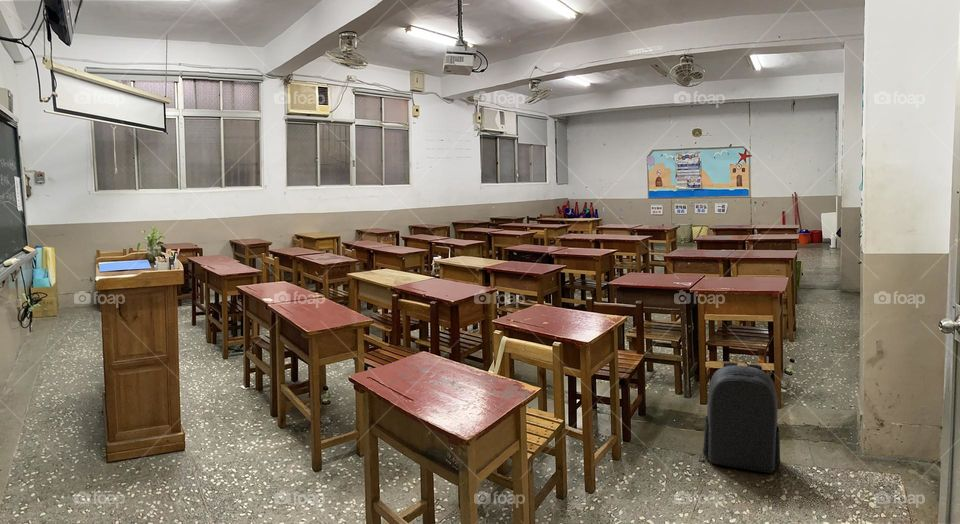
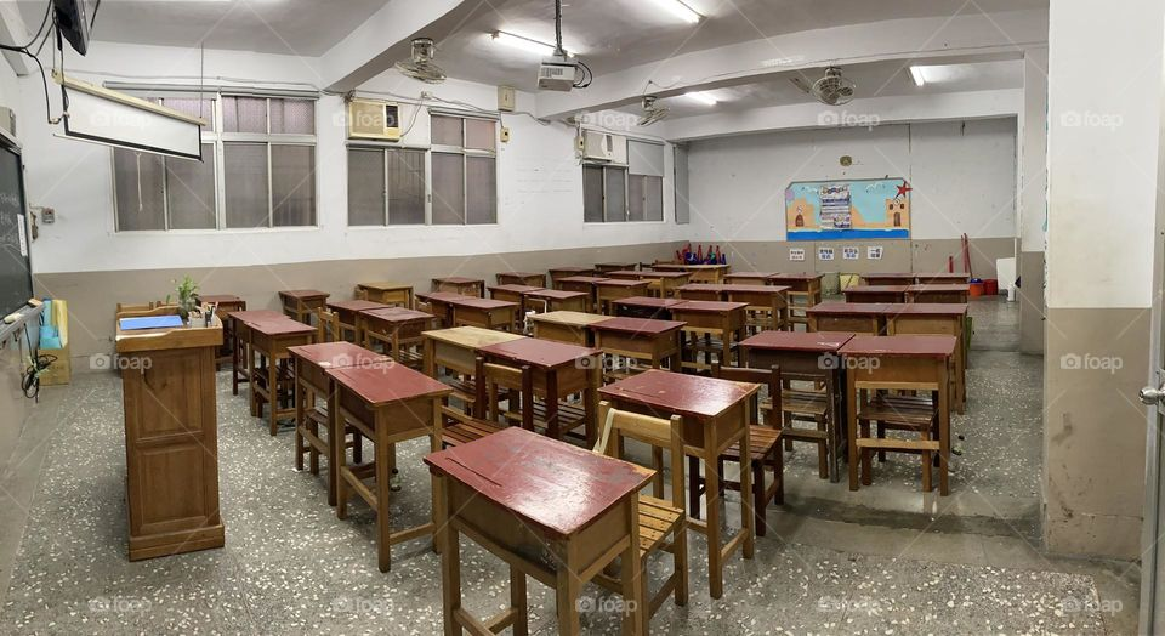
- backpack (741, 409)
